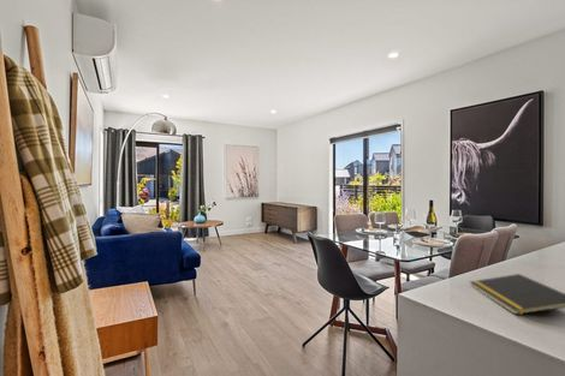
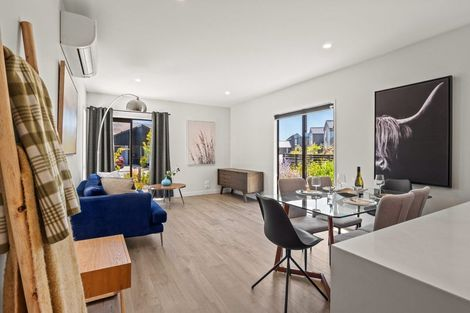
- notepad (517, 292)
